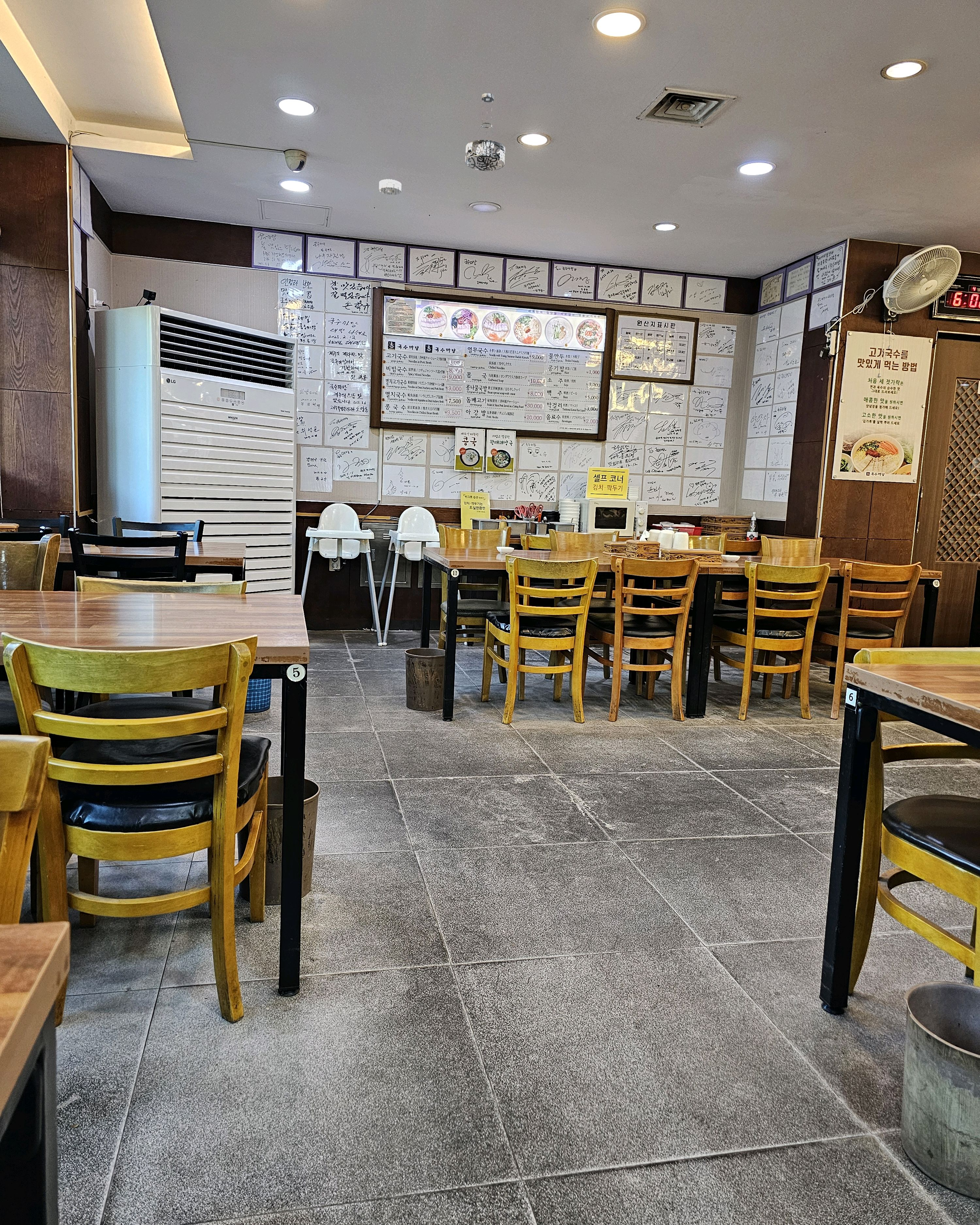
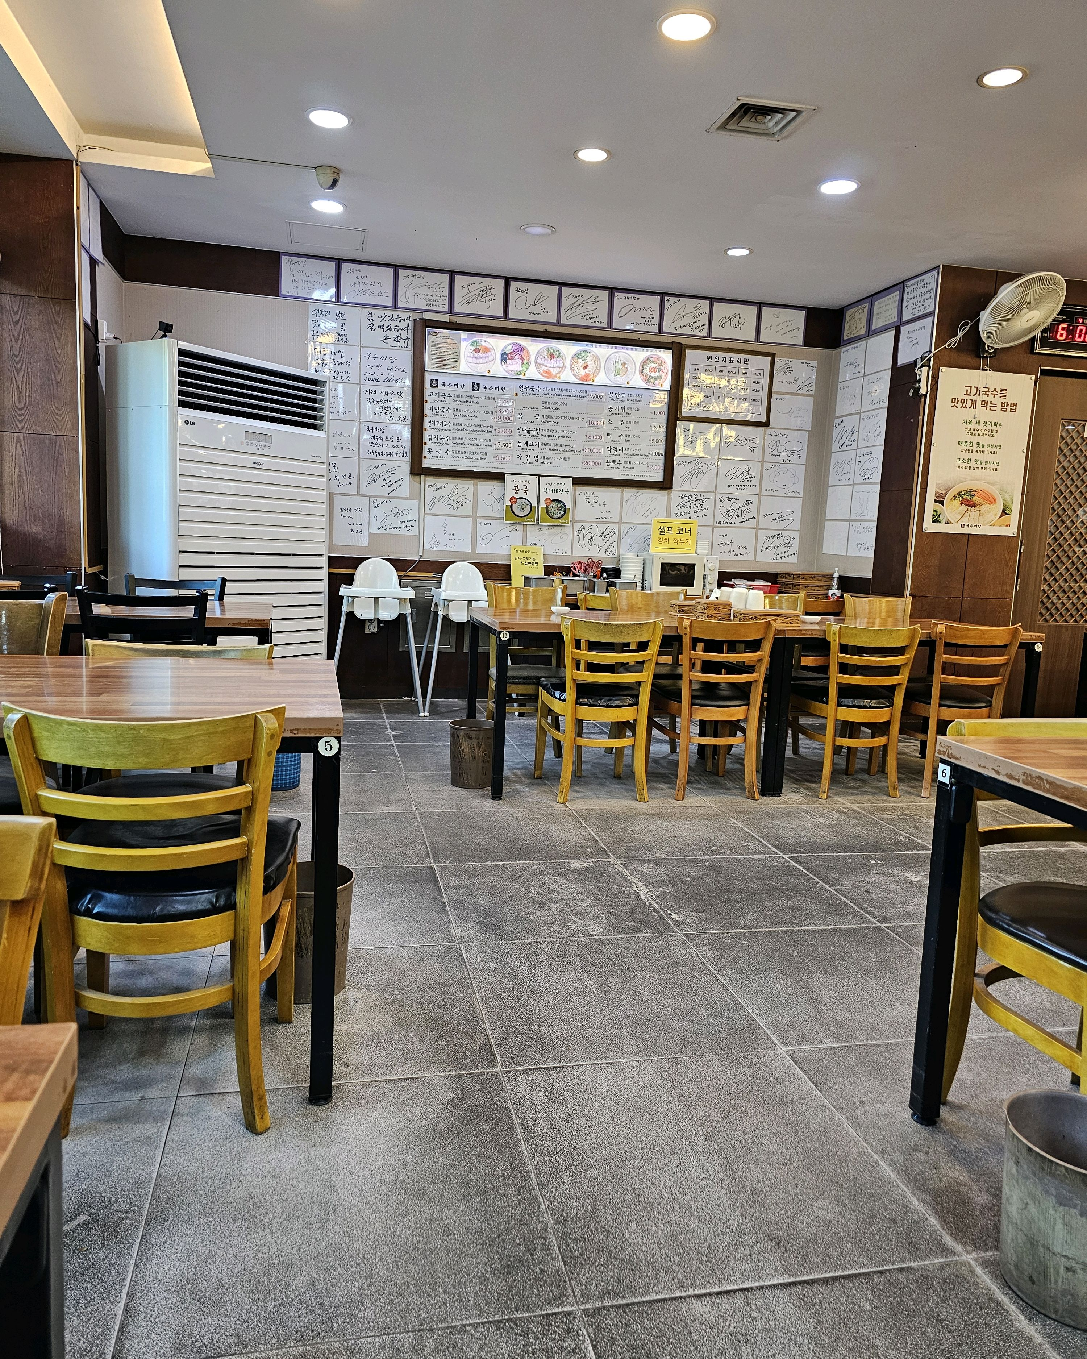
- pendant light (486, 128)
- smoke detector (390, 187)
